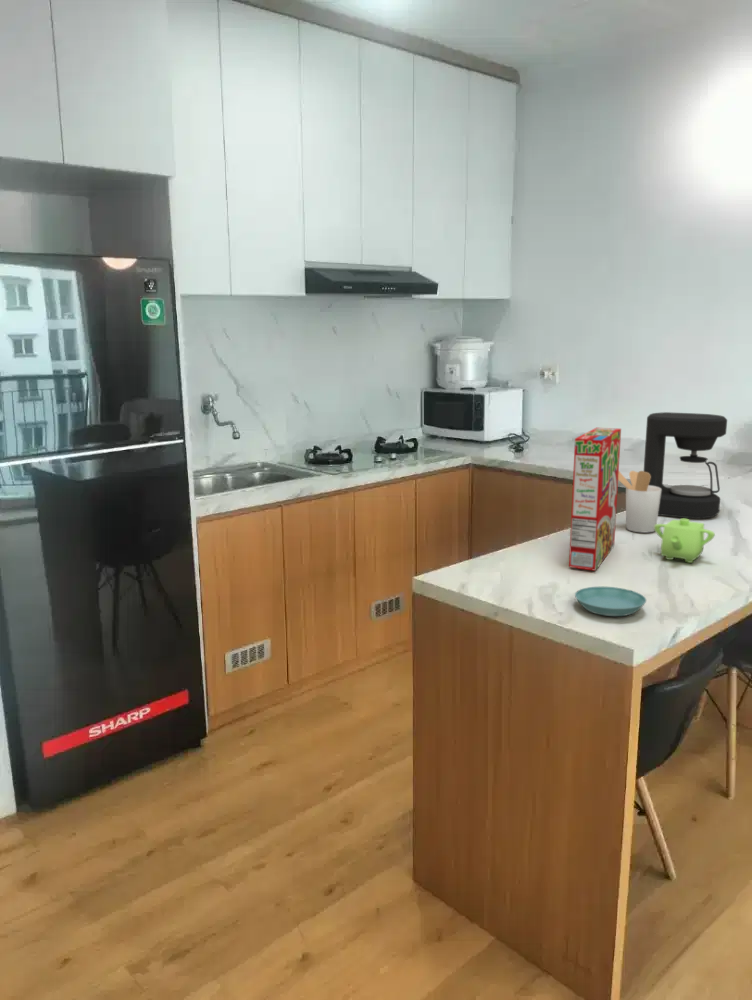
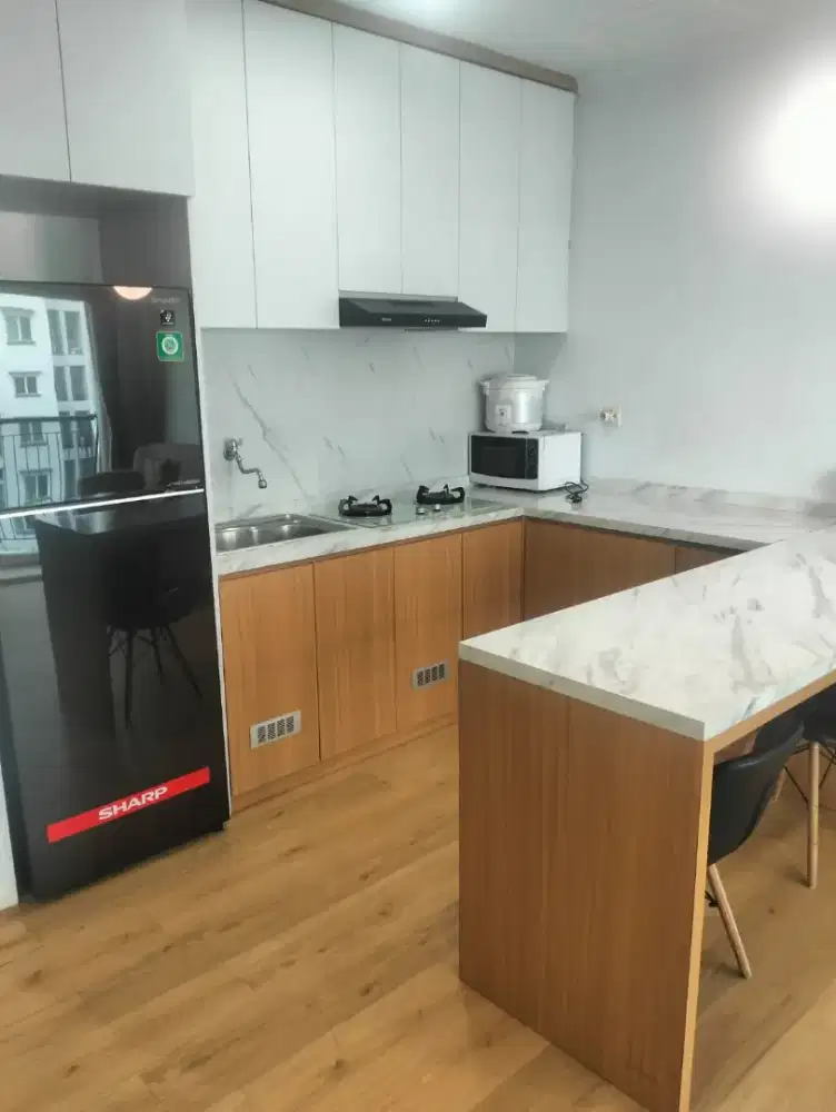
- coffee maker (683, 461)
- cereal box (595, 496)
- utensil holder (633, 498)
- saucer (609, 602)
- teapot (683, 538)
